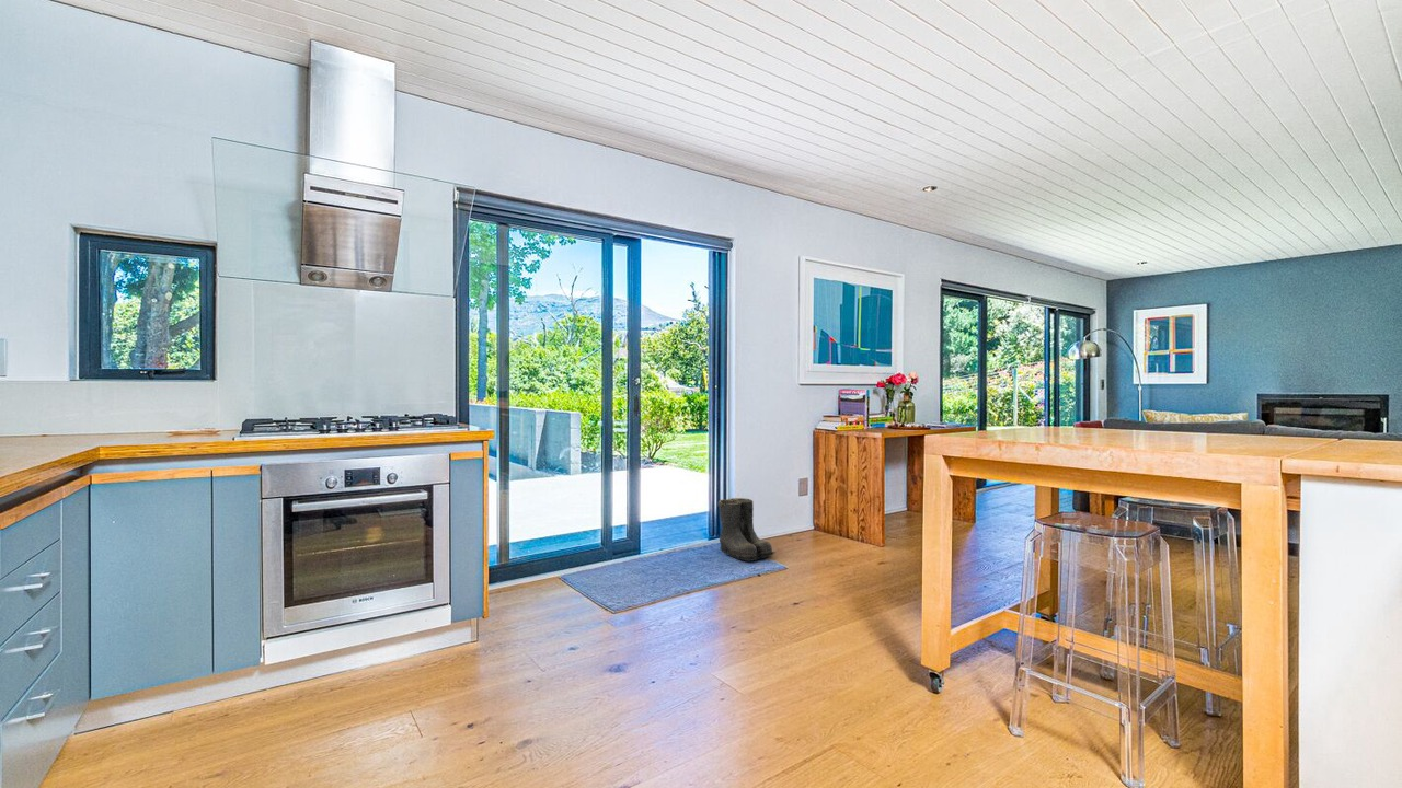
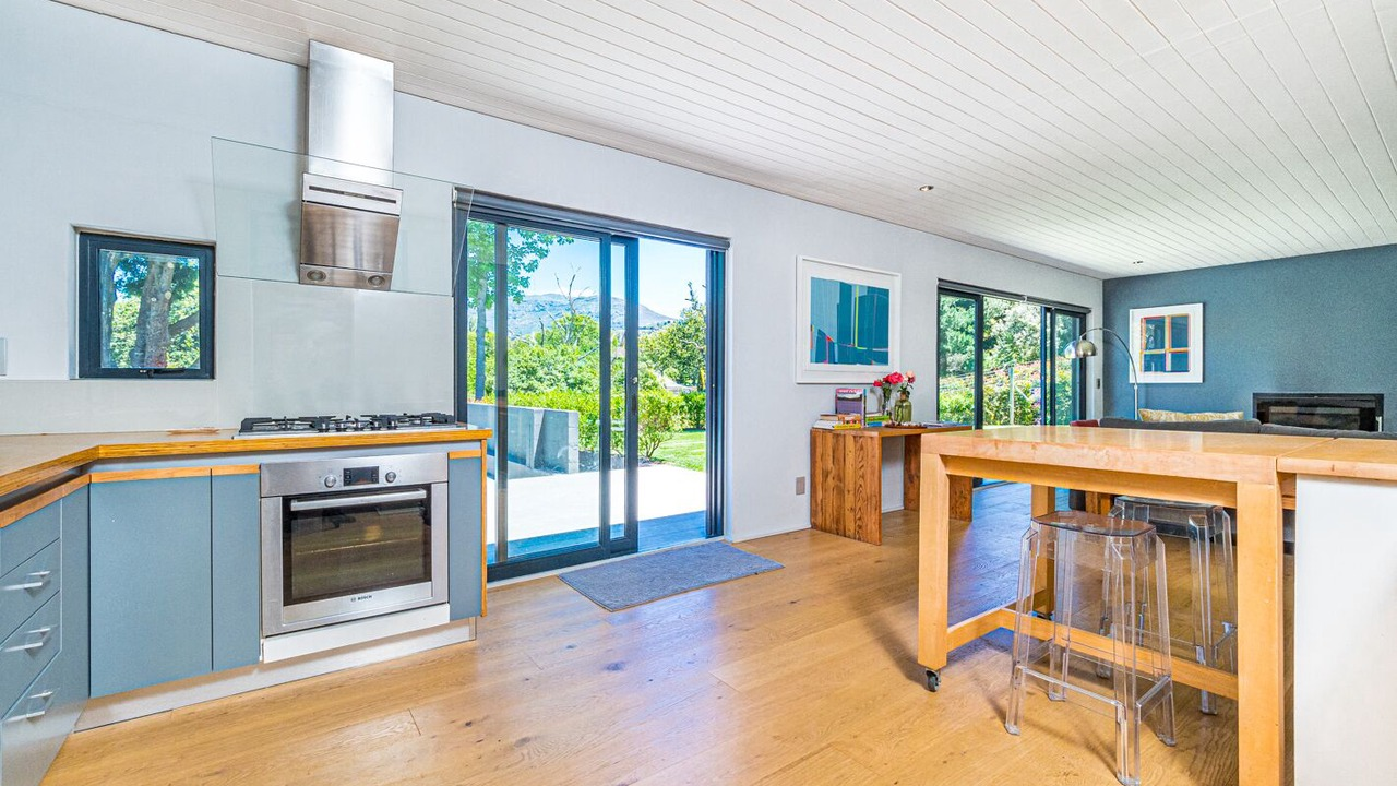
- boots (744, 526)
